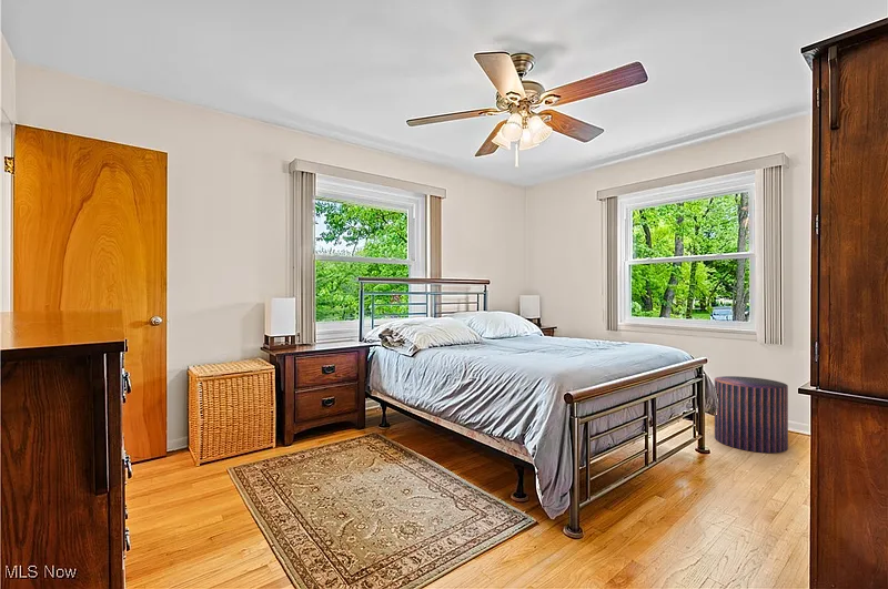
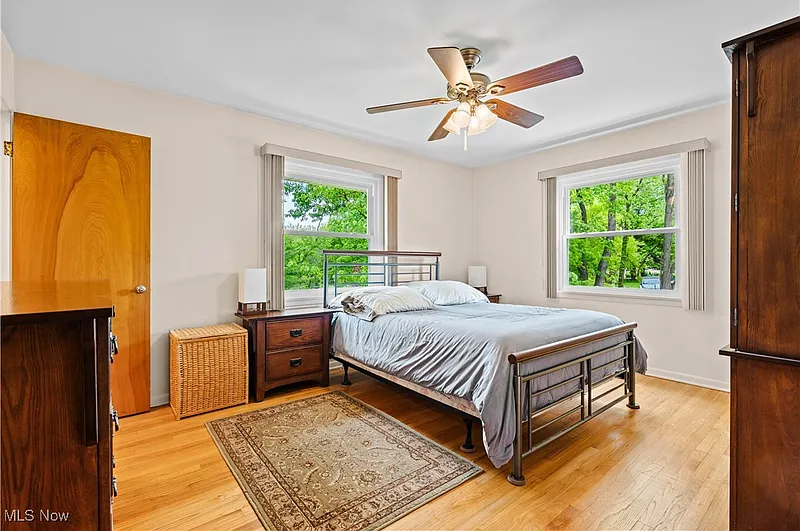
- pouf (749, 412)
